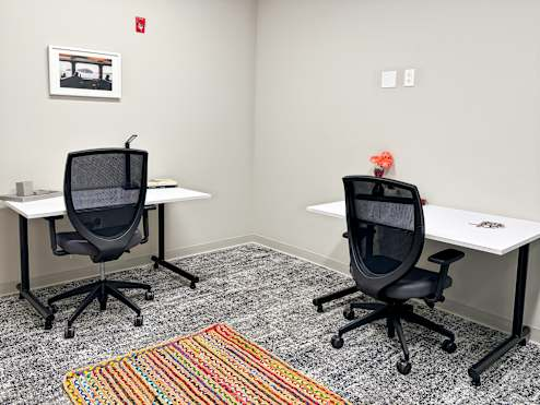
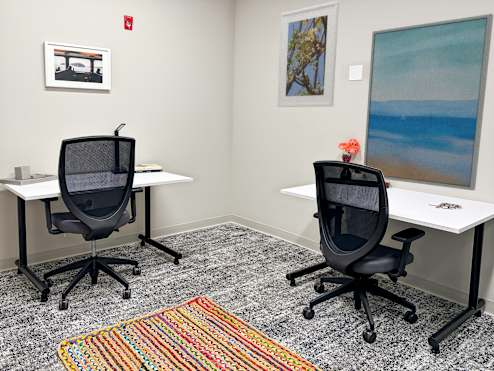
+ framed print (306, 57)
+ wall art (420, 105)
